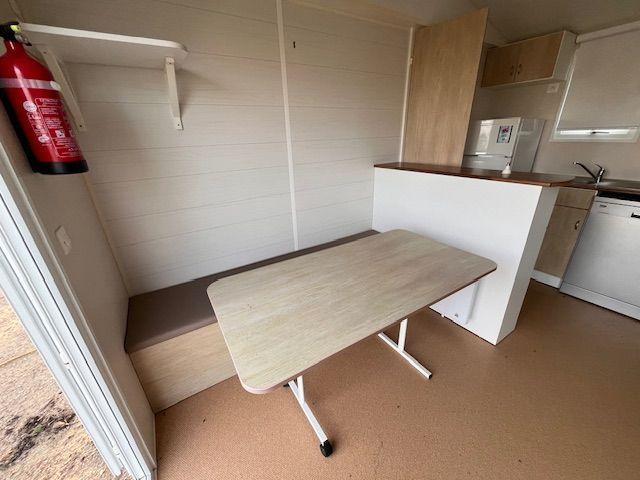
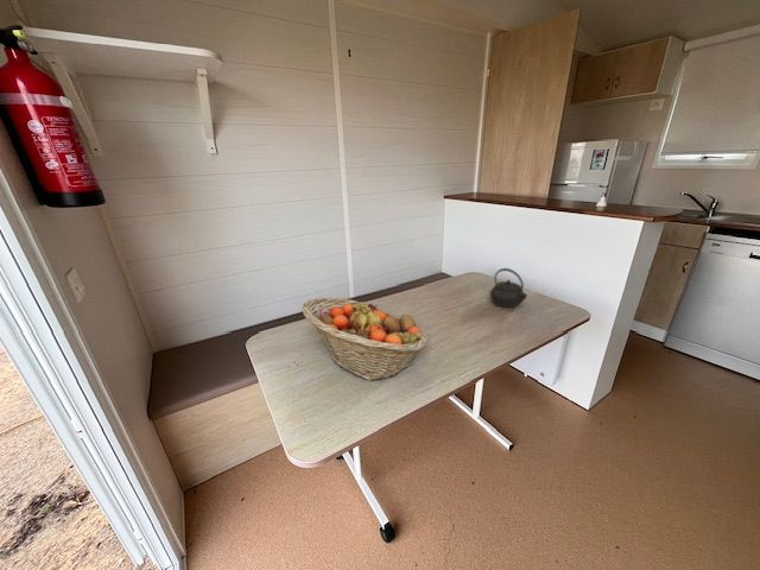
+ kettle (509, 287)
+ fruit basket (363, 329)
